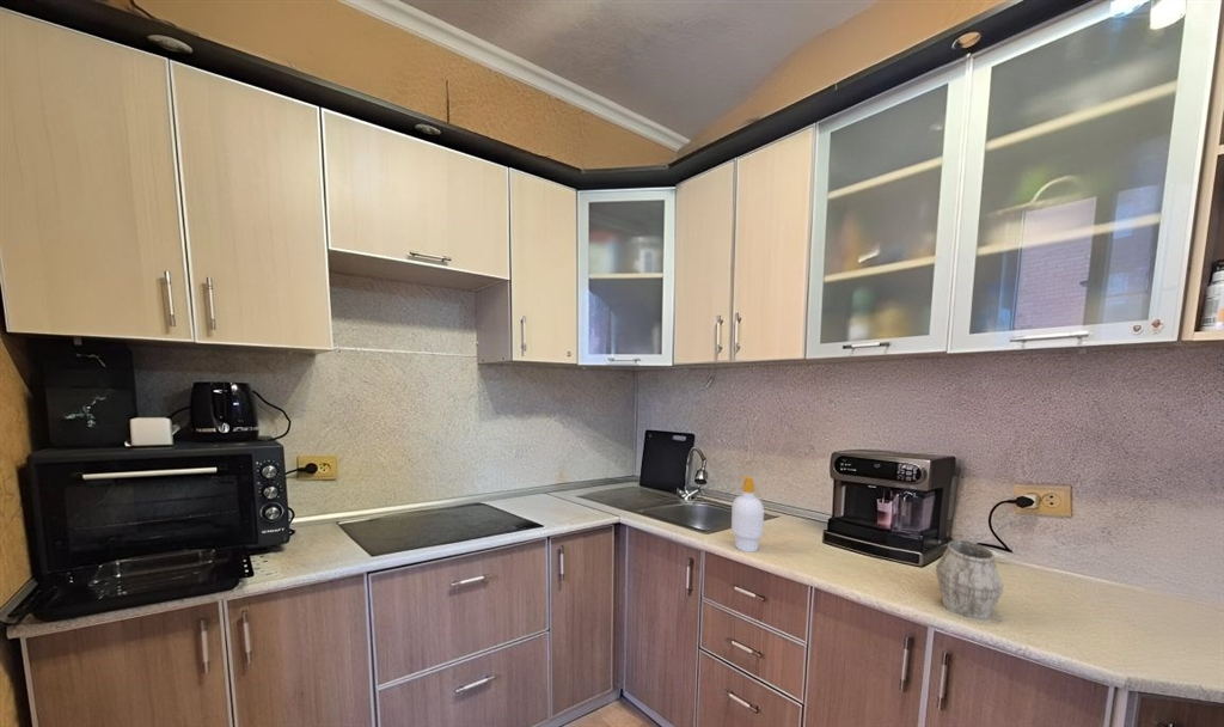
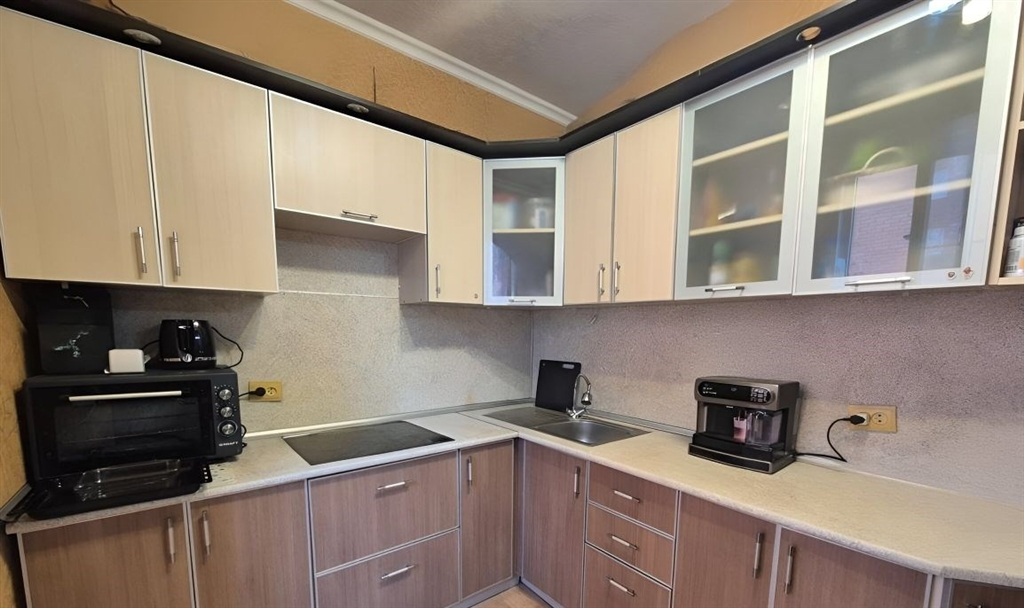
- soap bottle (747, 513)
- mug (968, 576)
